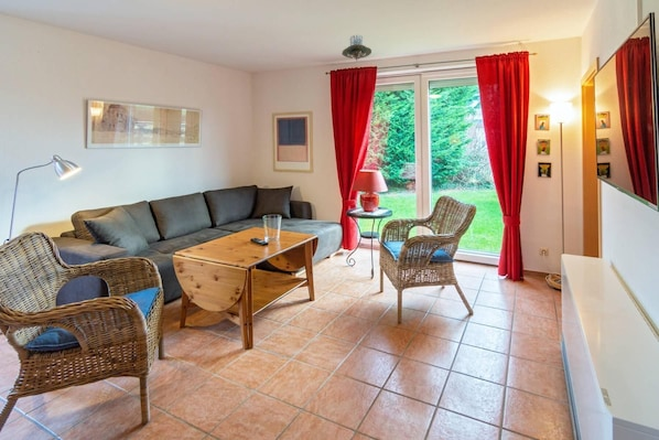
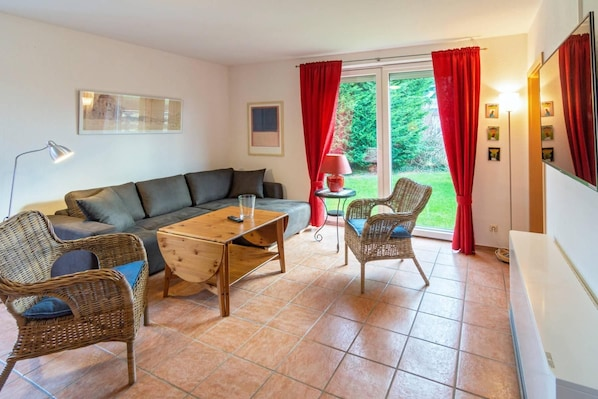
- ceiling lamp (356, 50)
